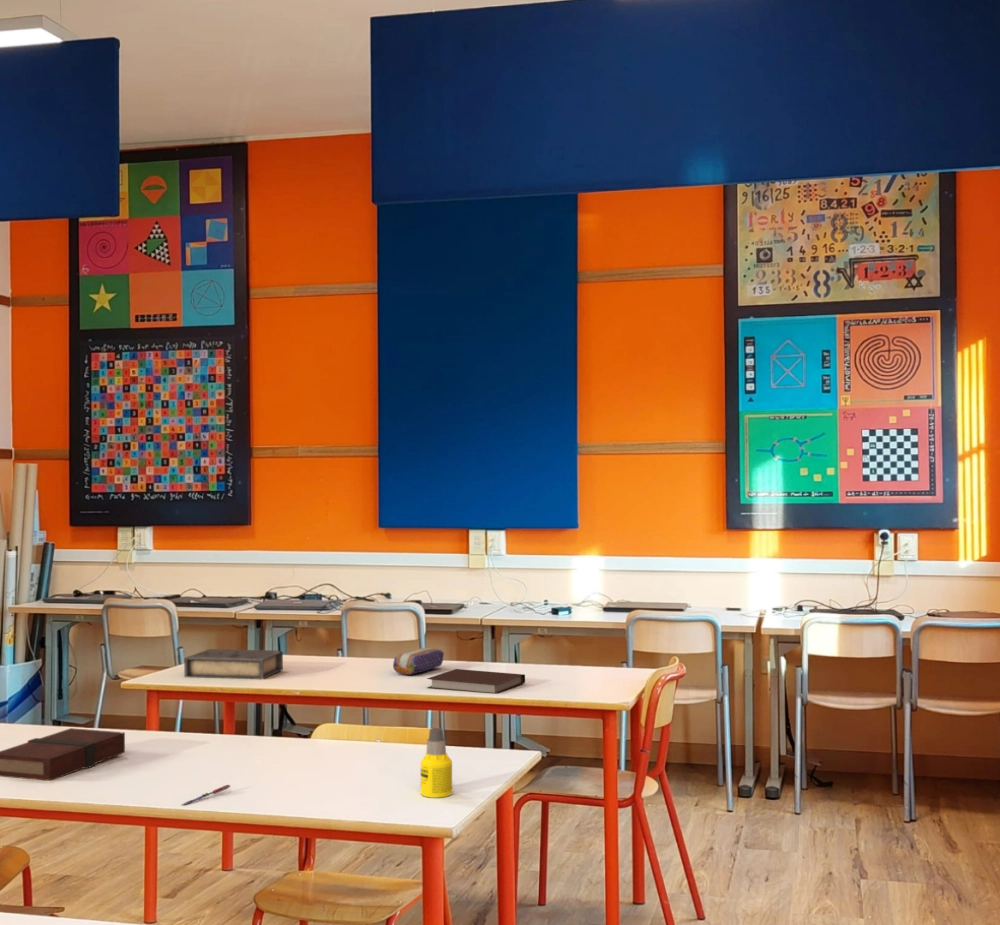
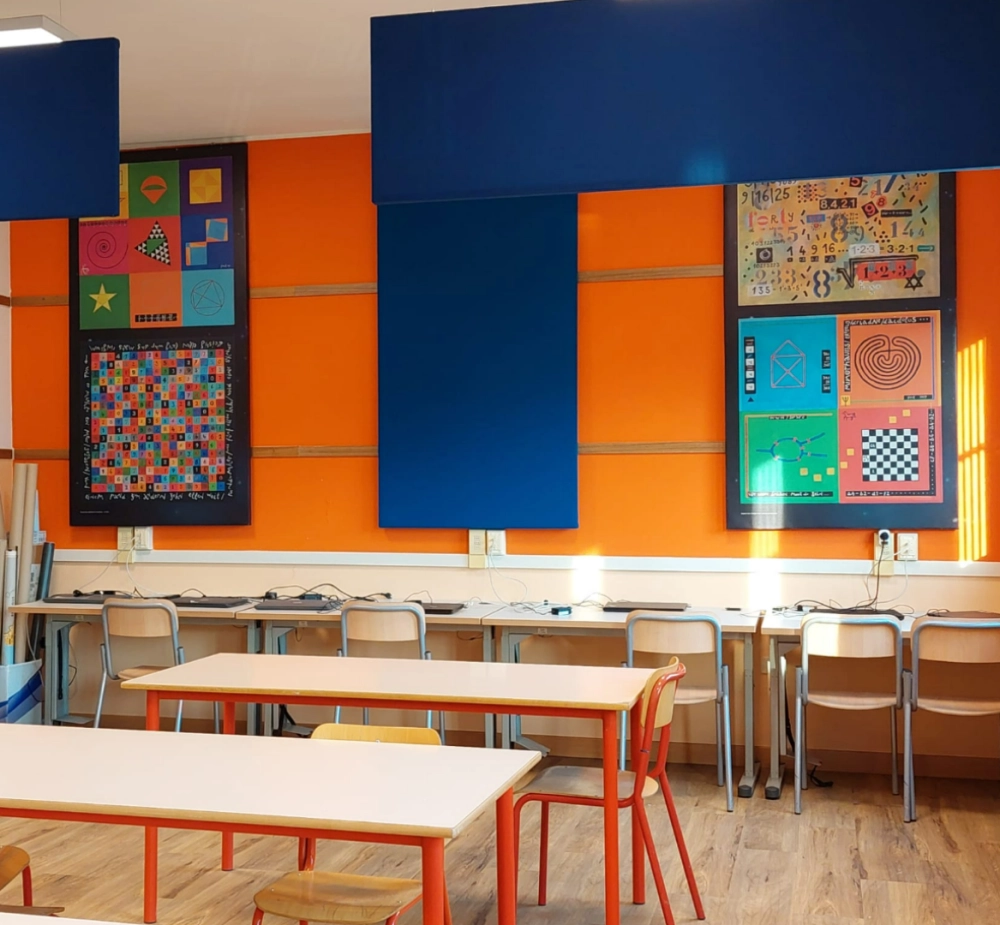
- bottle (436, 761)
- book (234, 663)
- notebook (476, 680)
- pen (206, 794)
- book (60, 753)
- pencil case (418, 660)
